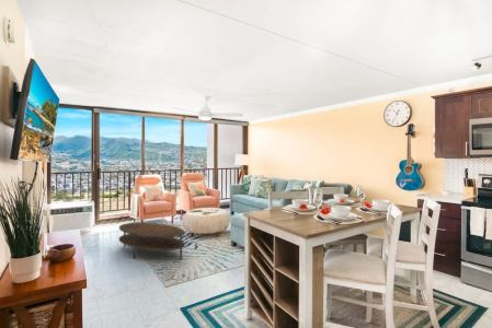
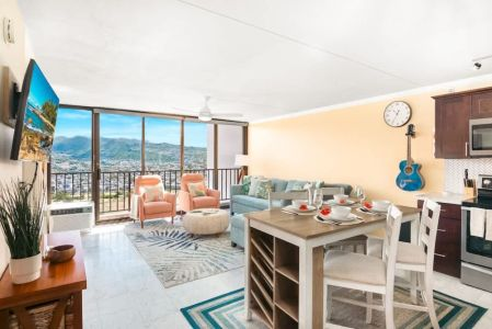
- coffee table (150, 239)
